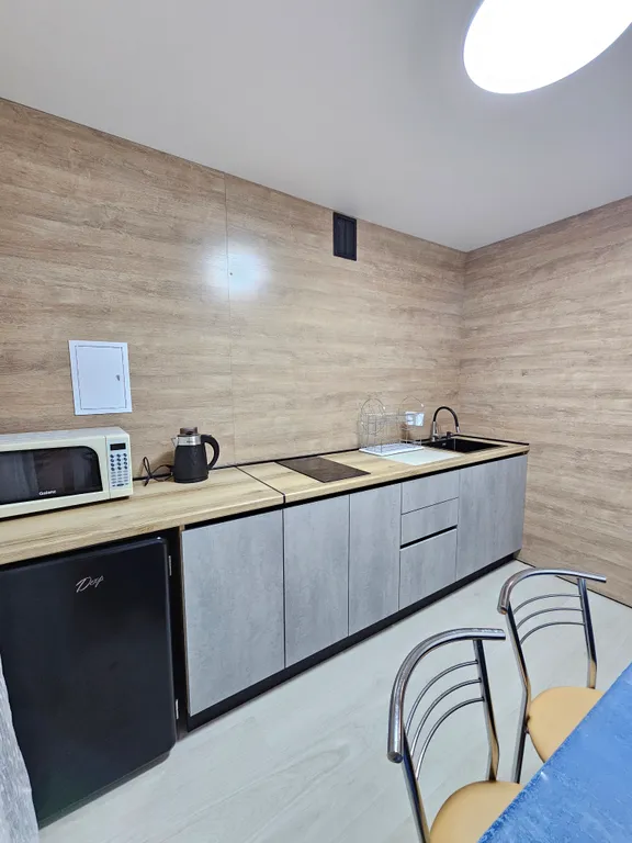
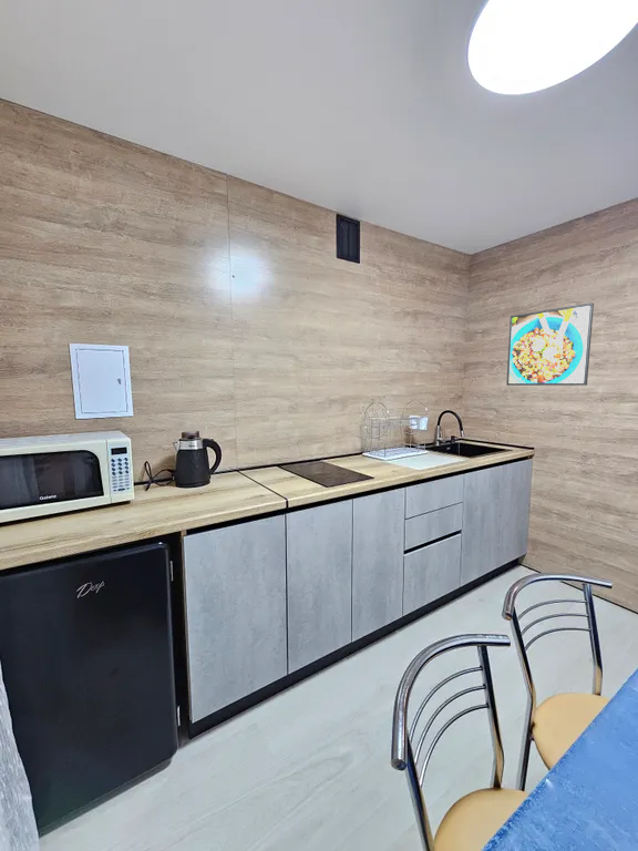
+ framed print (545, 348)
